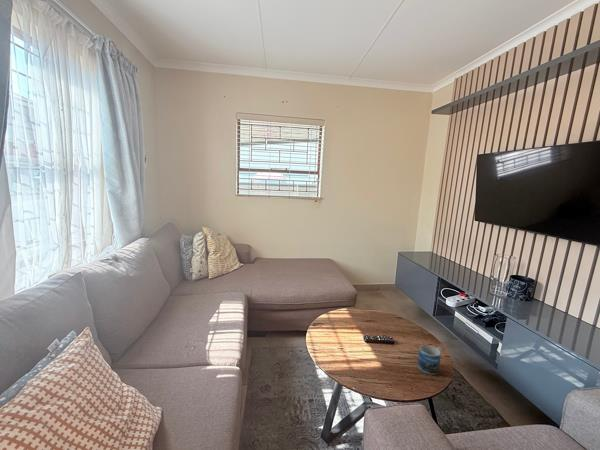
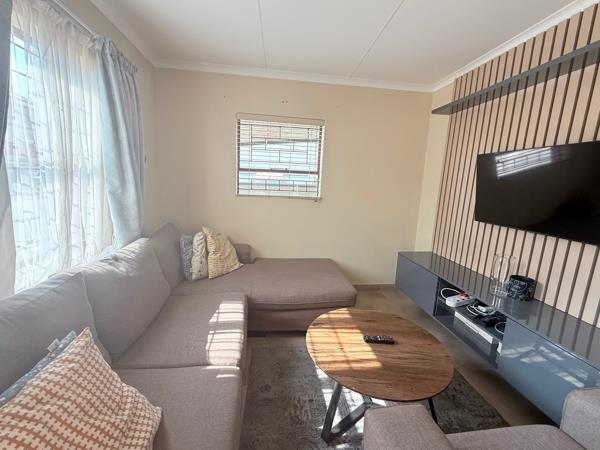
- mug (431, 357)
